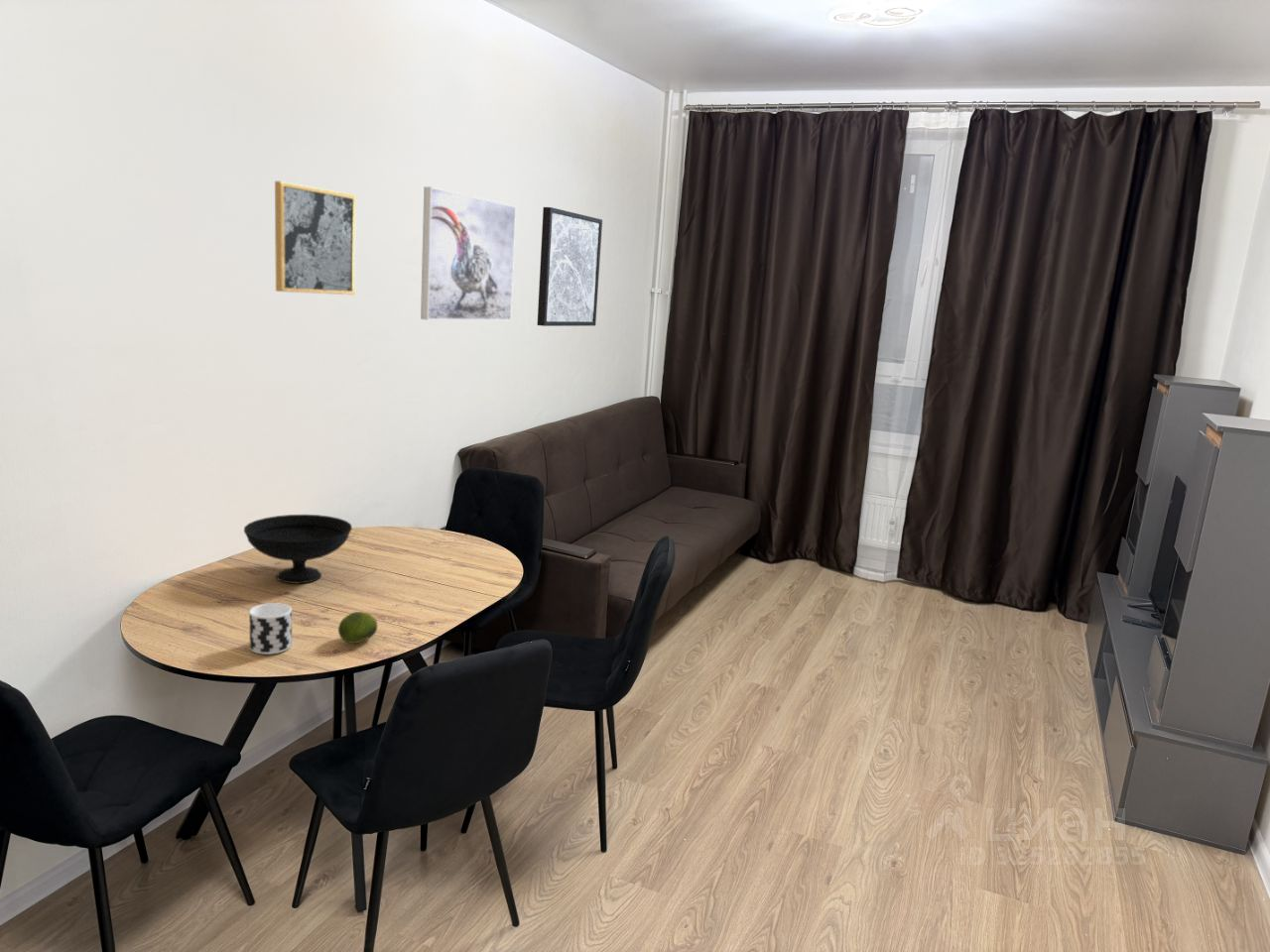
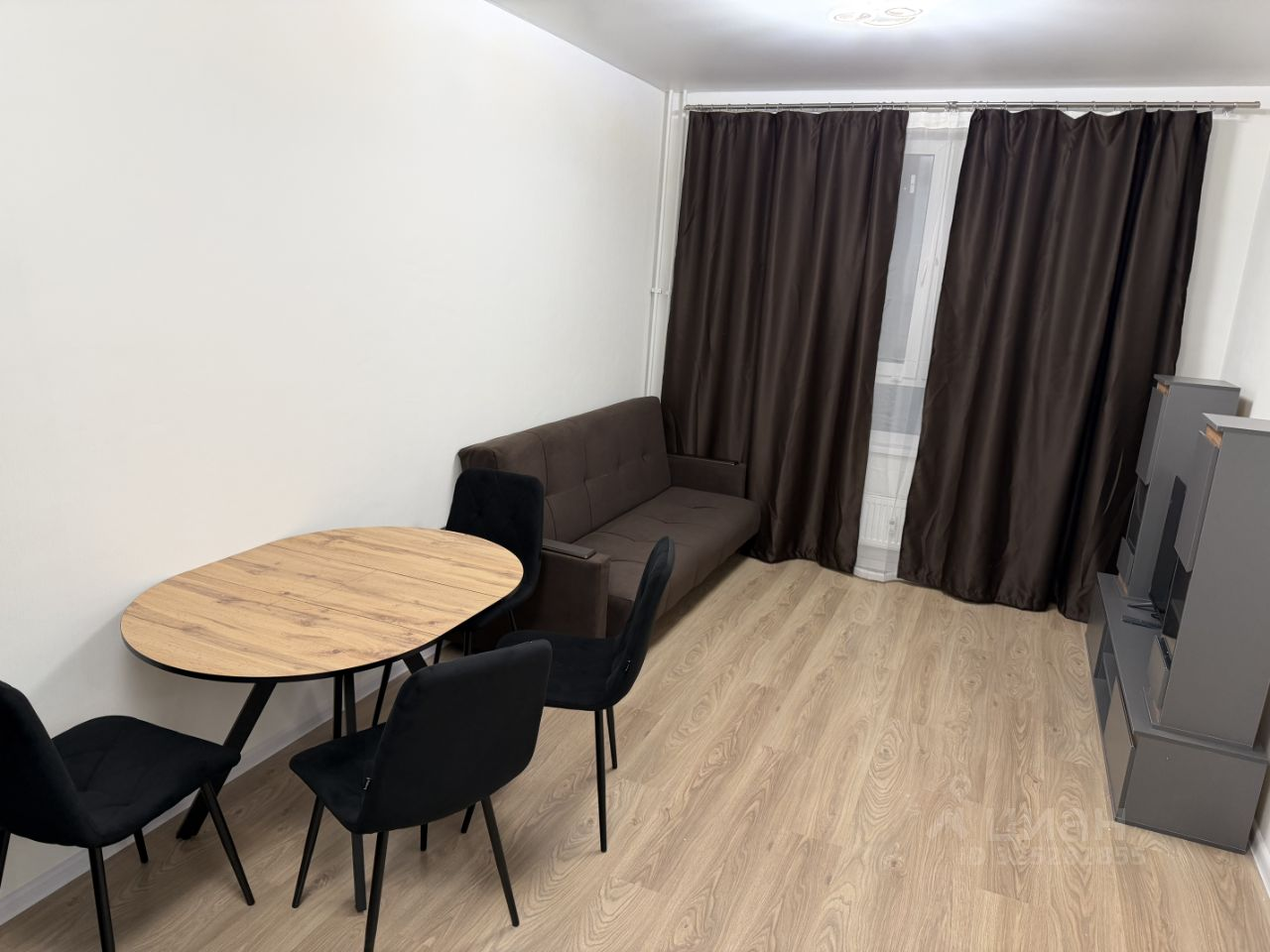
- fruit (356, 627)
- wall art (317, 241)
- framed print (470, 259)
- cup (274, 626)
- wall art (571, 270)
- bowl (299, 551)
